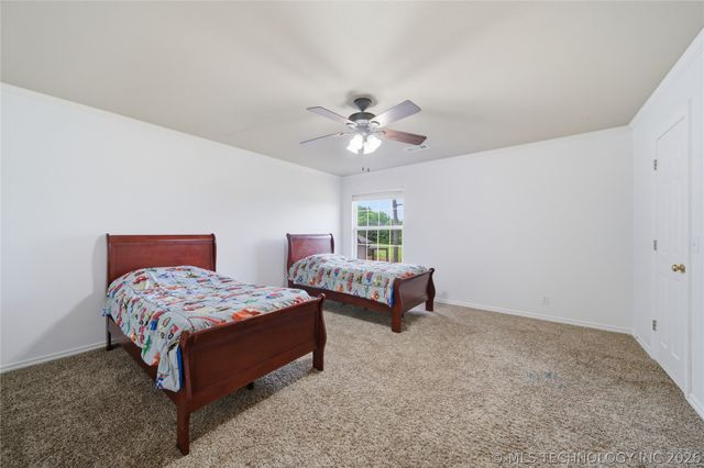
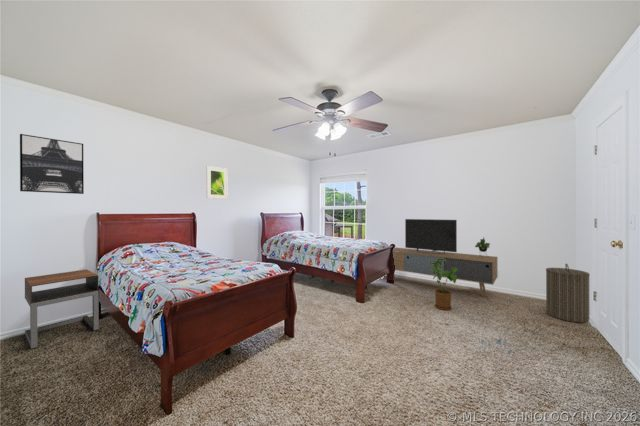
+ house plant (444, 283)
+ laundry hamper (566, 289)
+ nightstand (62, 301)
+ wall art (53, 166)
+ media console (428, 251)
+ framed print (217, 183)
